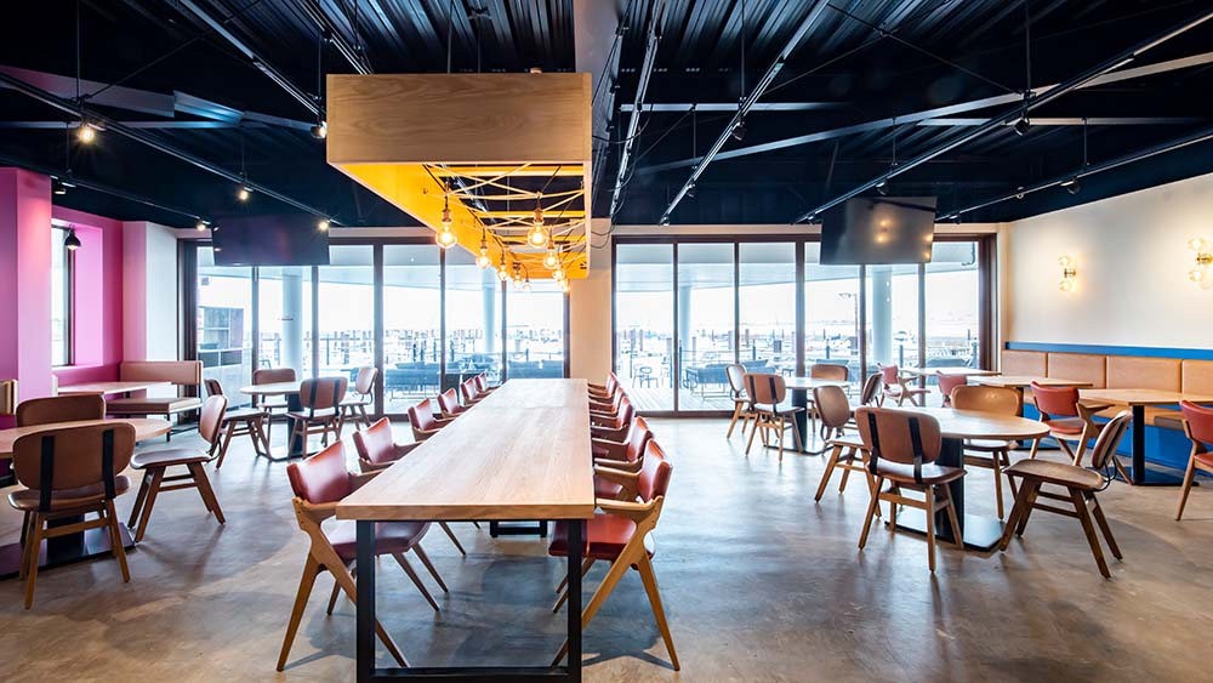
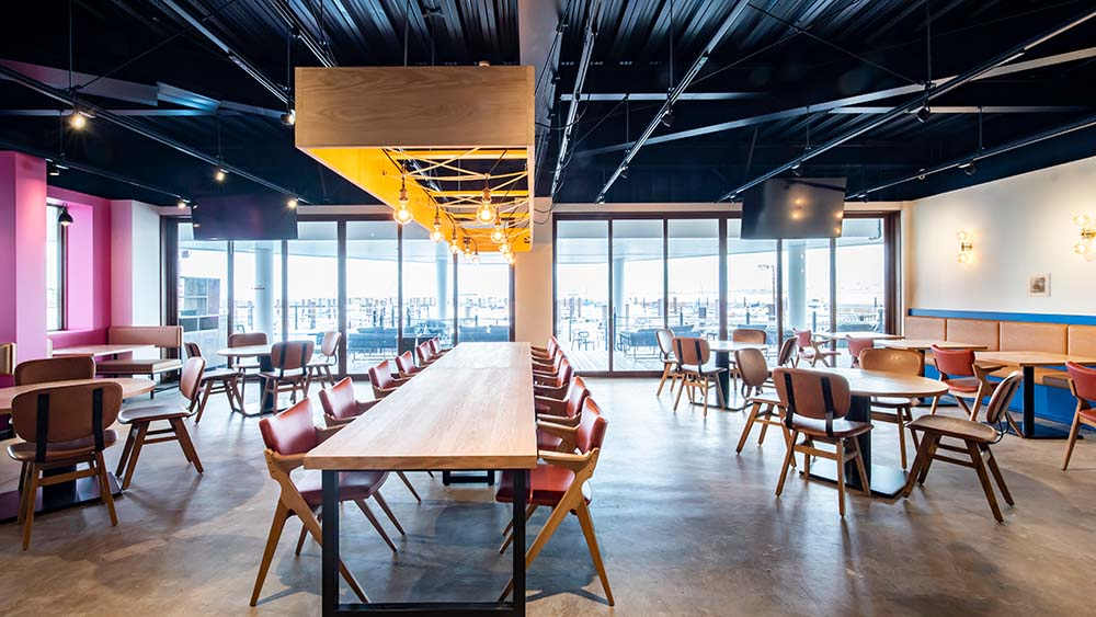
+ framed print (1038, 285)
